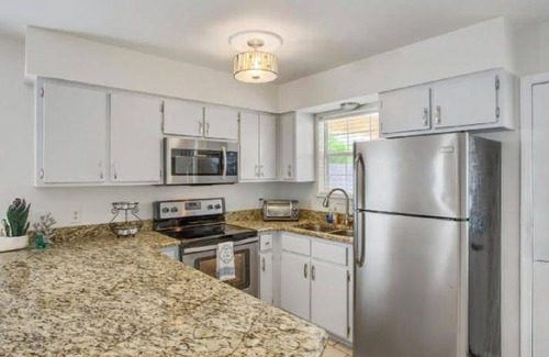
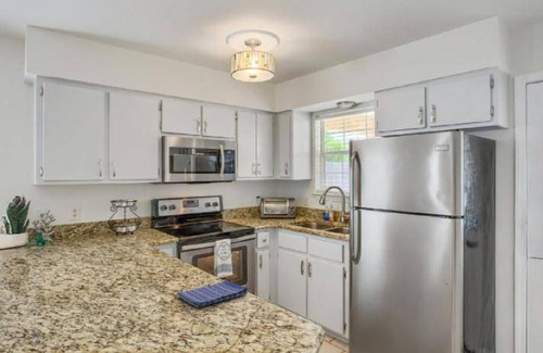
+ dish towel (213, 291)
